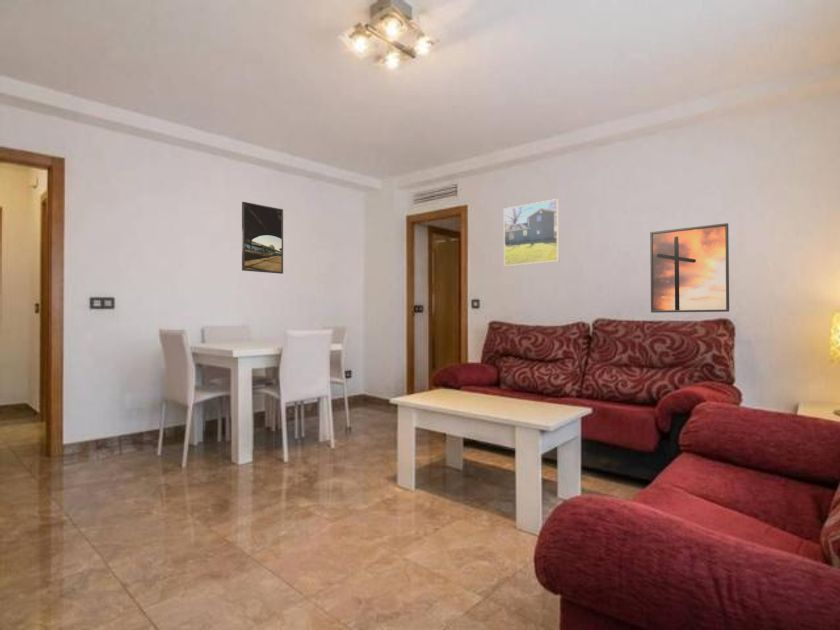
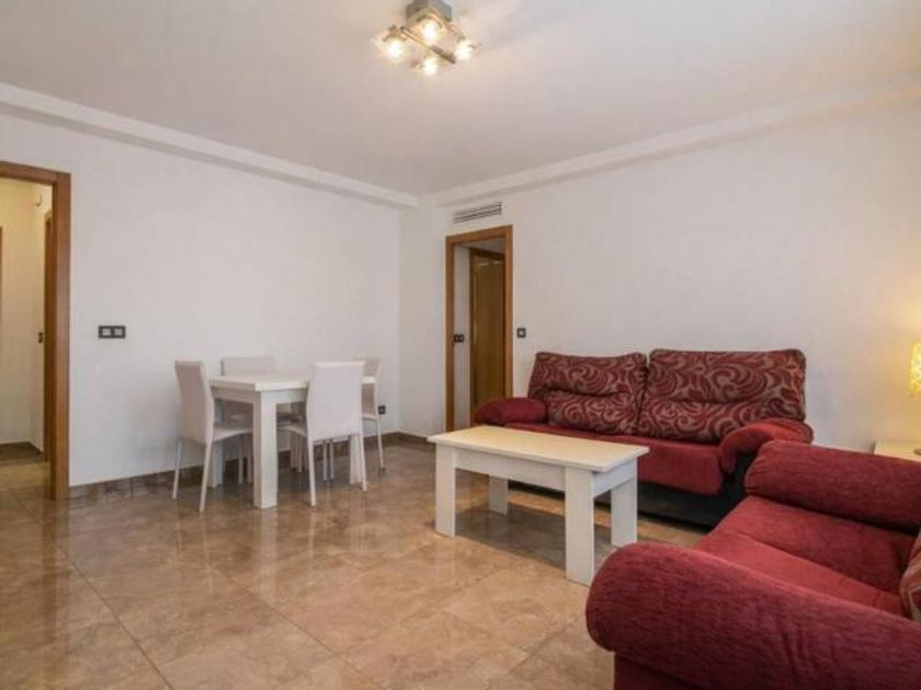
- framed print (687, 270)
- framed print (530, 234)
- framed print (263, 238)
